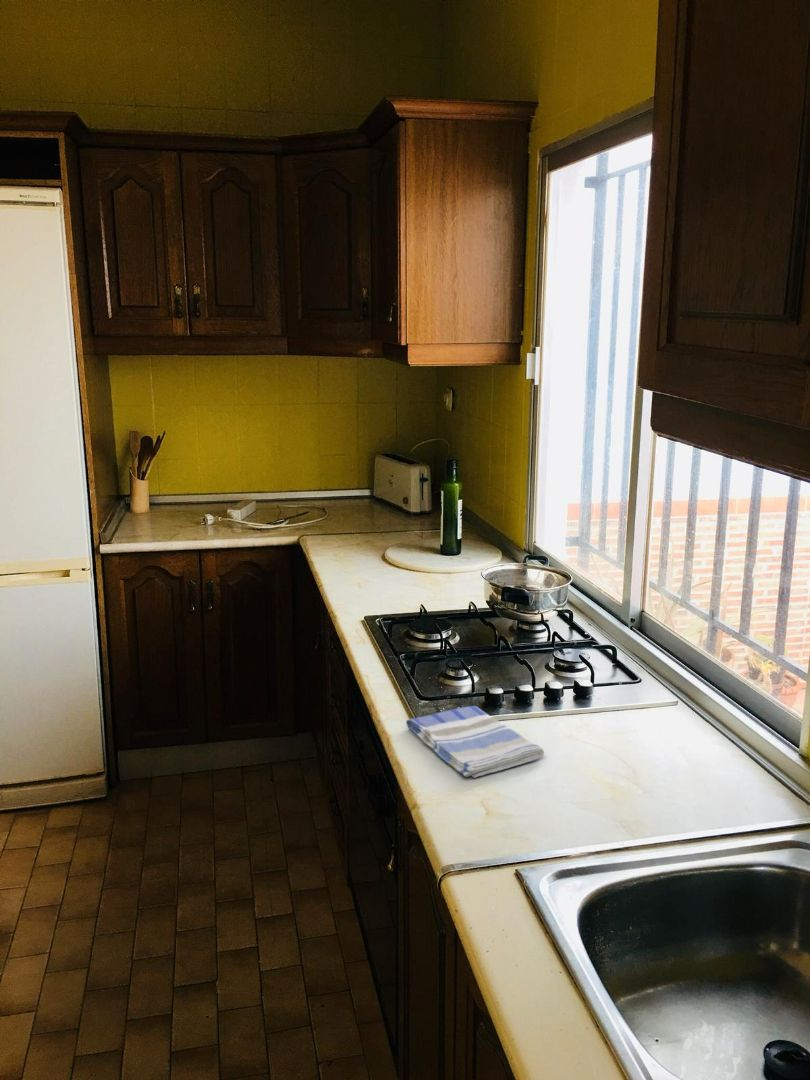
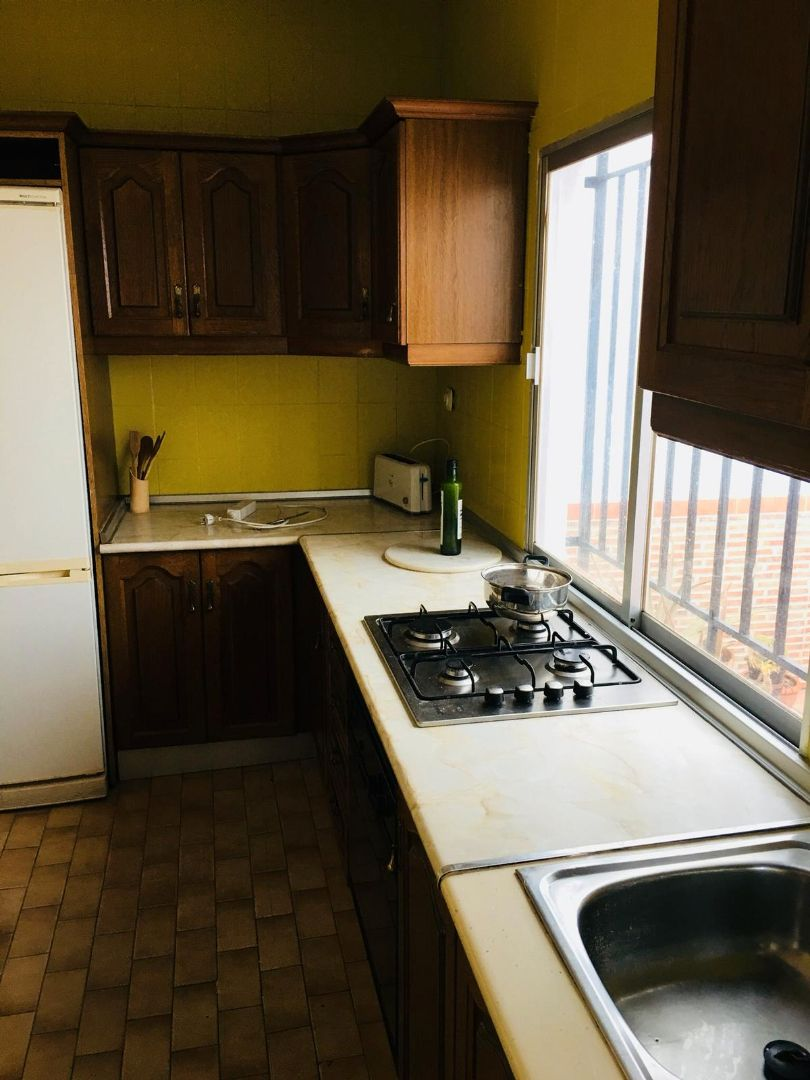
- dish towel (472, 737)
